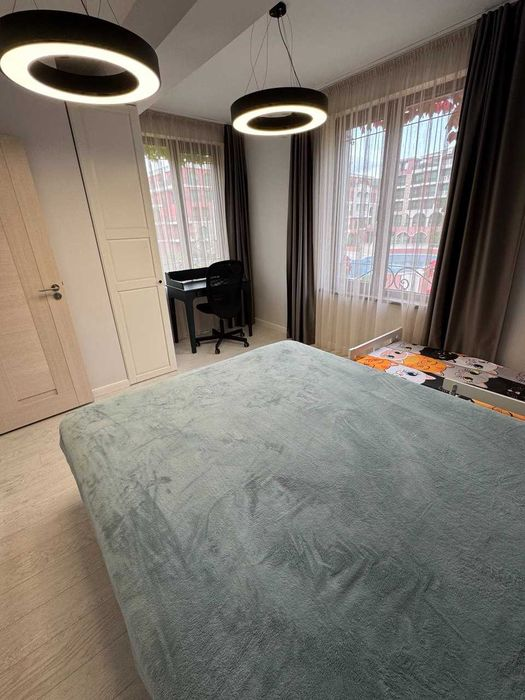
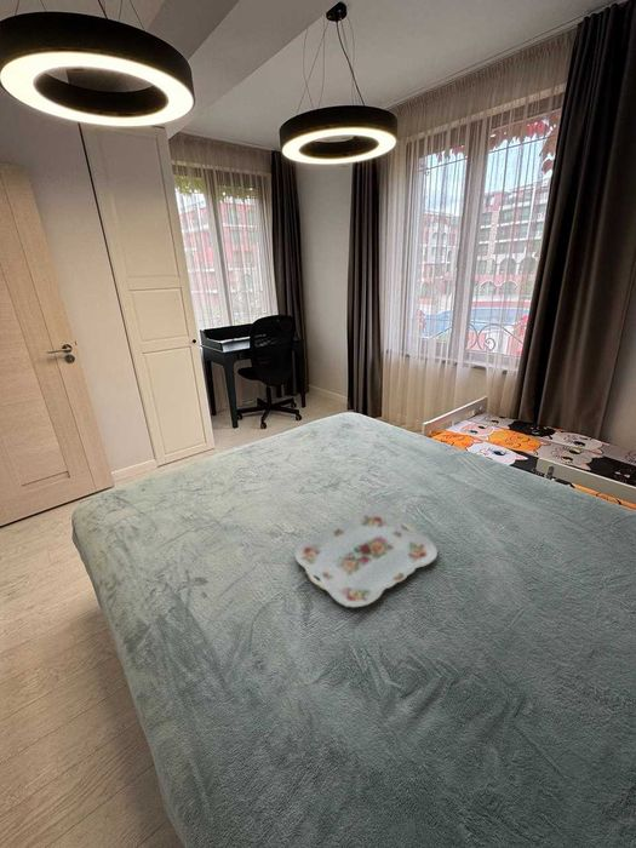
+ serving tray (365, 551)
